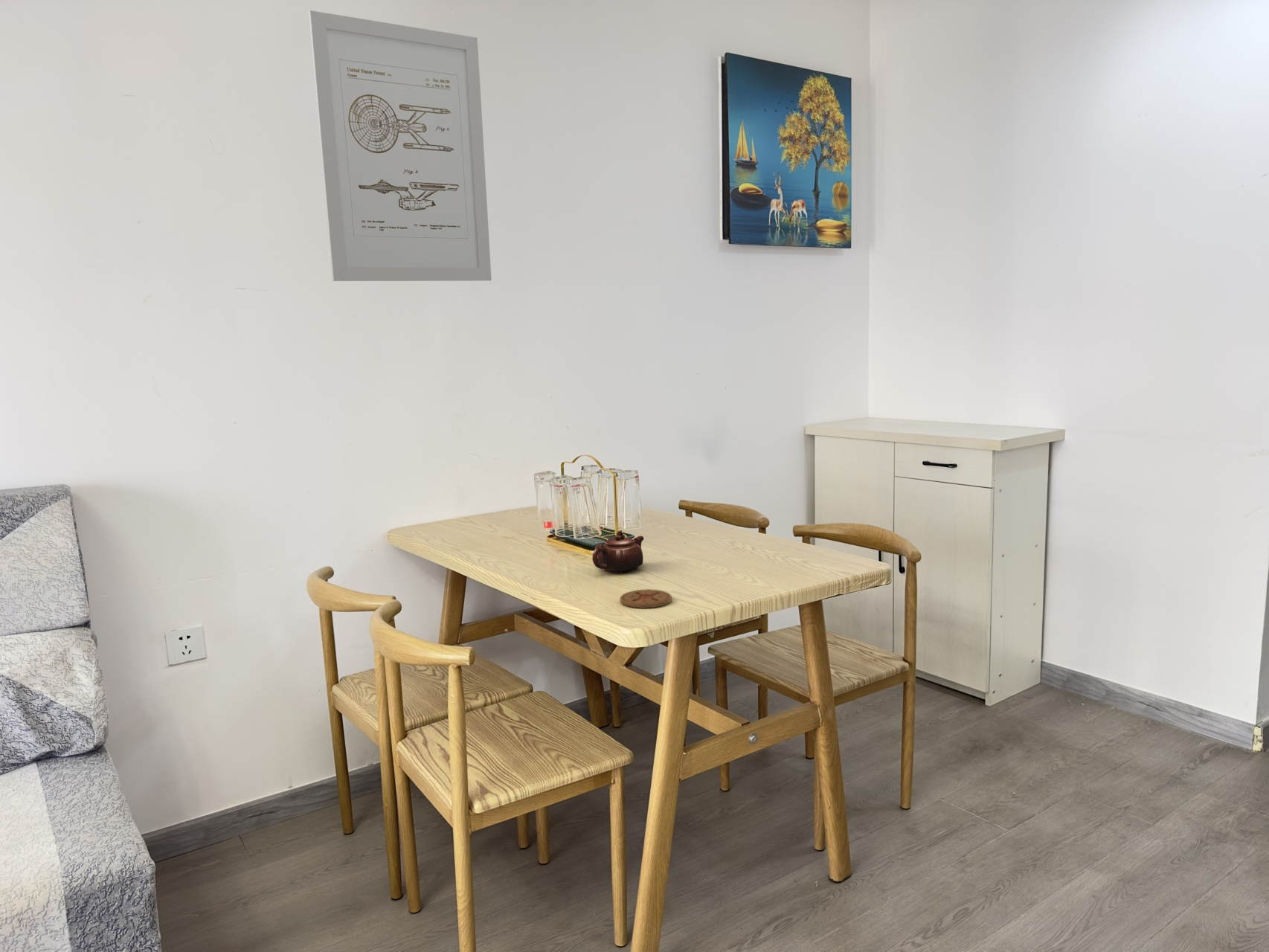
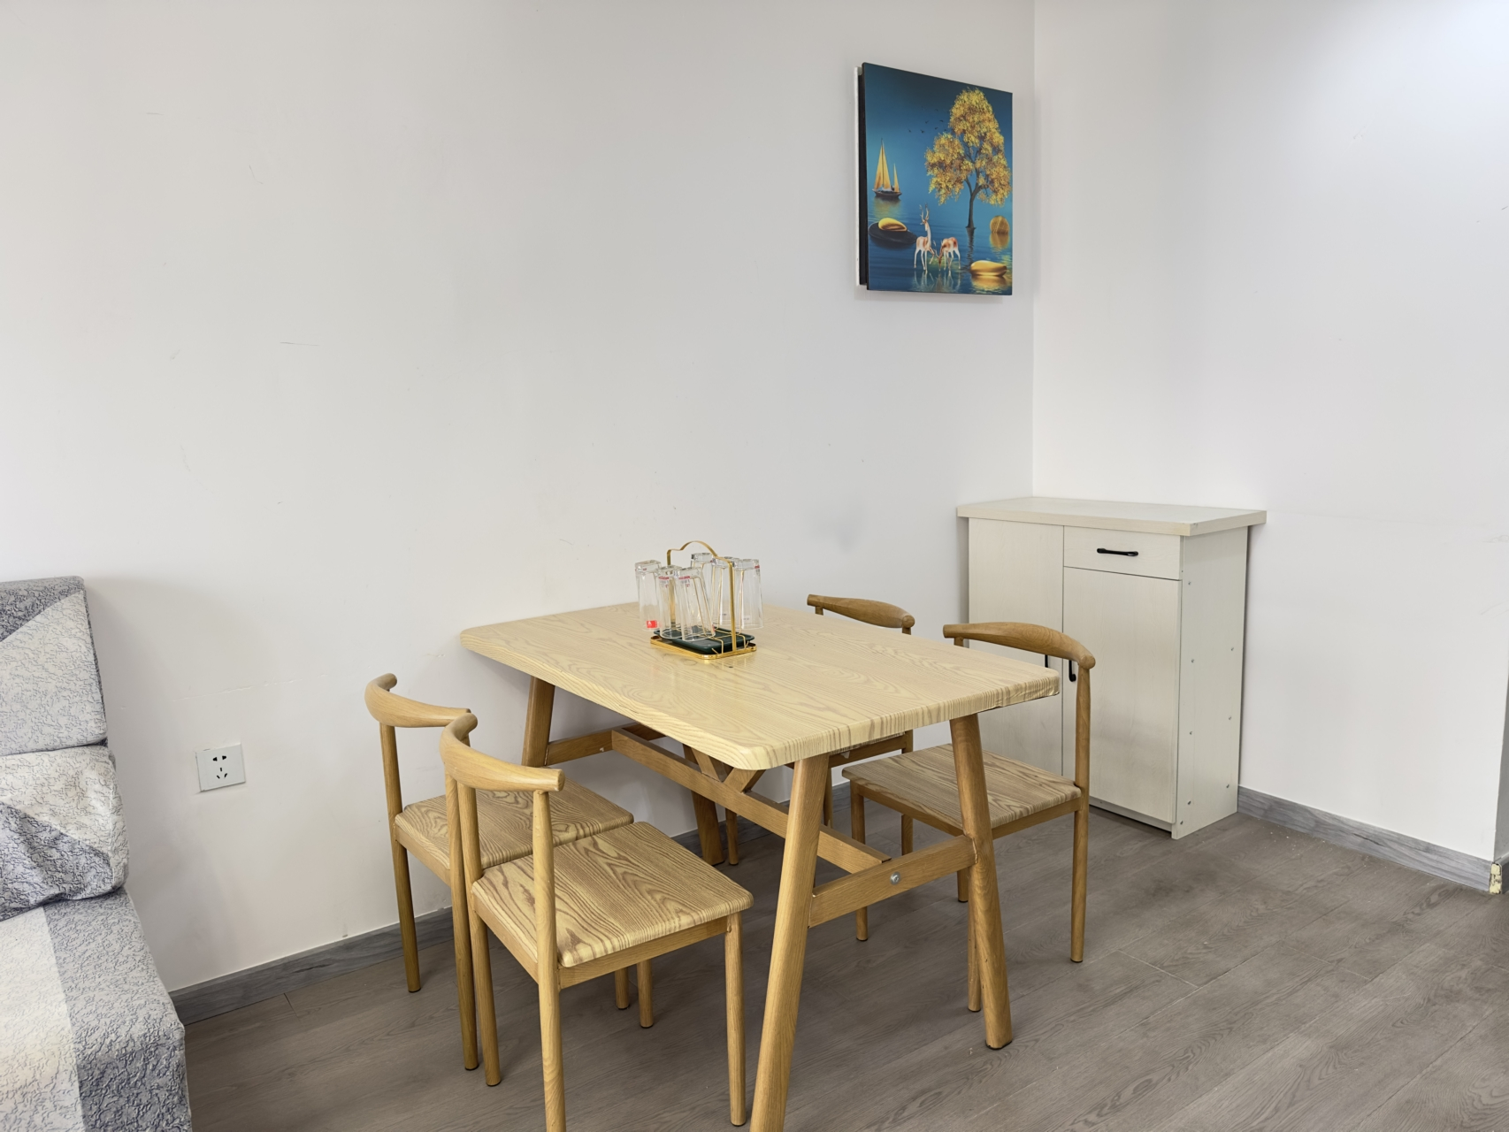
- coaster (646, 598)
- wall art (407, 155)
- teapot (618, 550)
